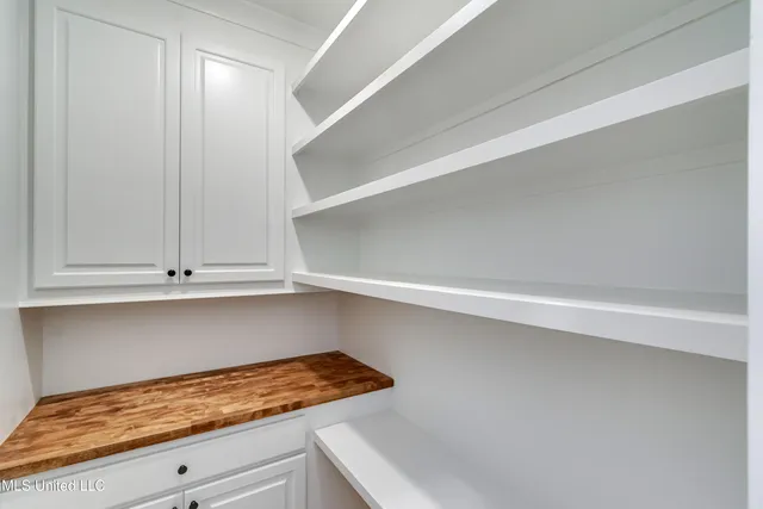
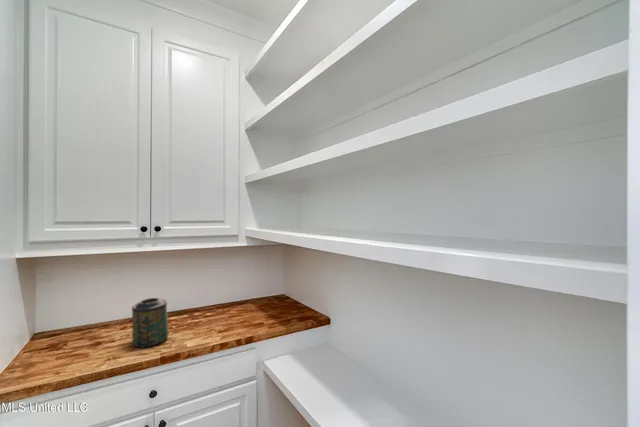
+ canister (150, 320)
